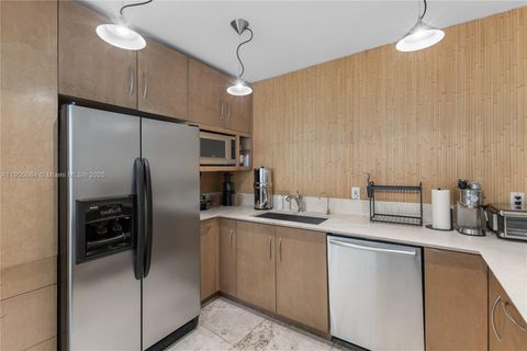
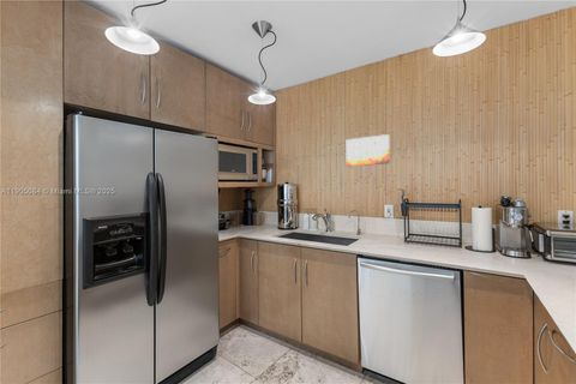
+ wall art (366, 150)
